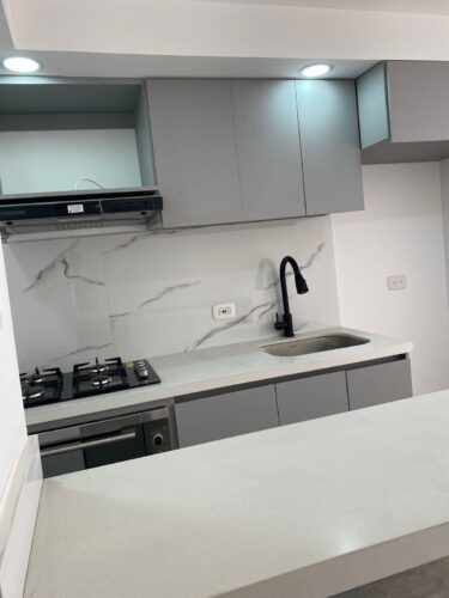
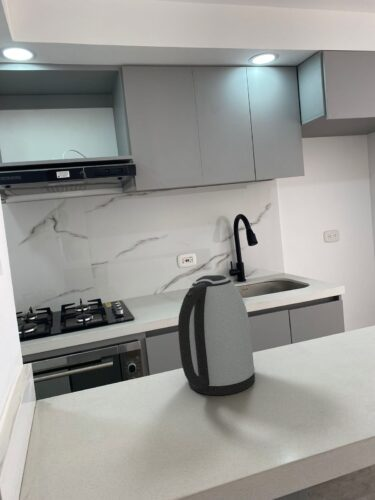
+ kettle (210, 332)
